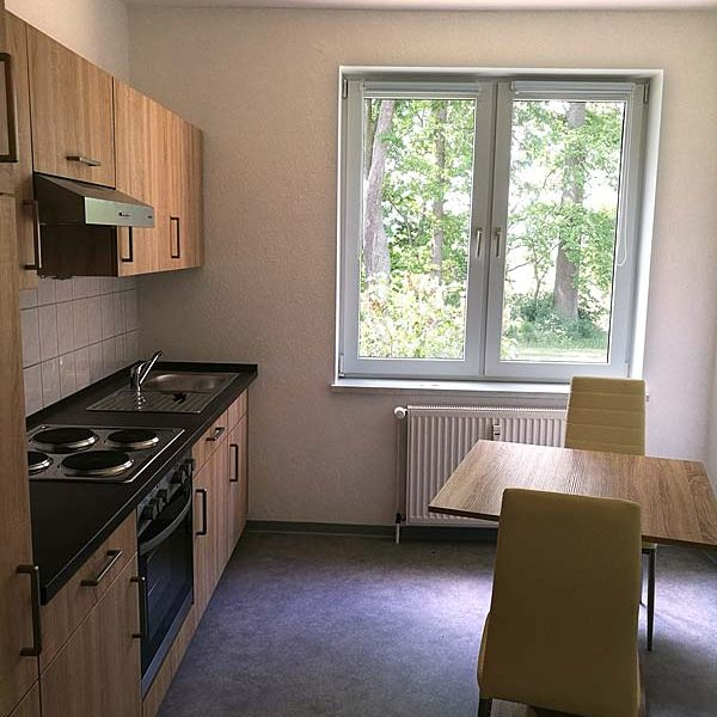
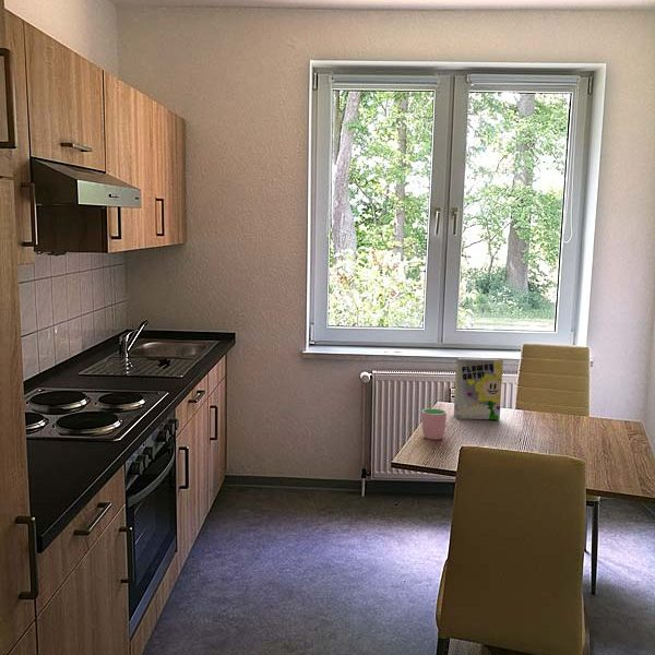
+ cereal box (477, 388)
+ cup (436, 422)
